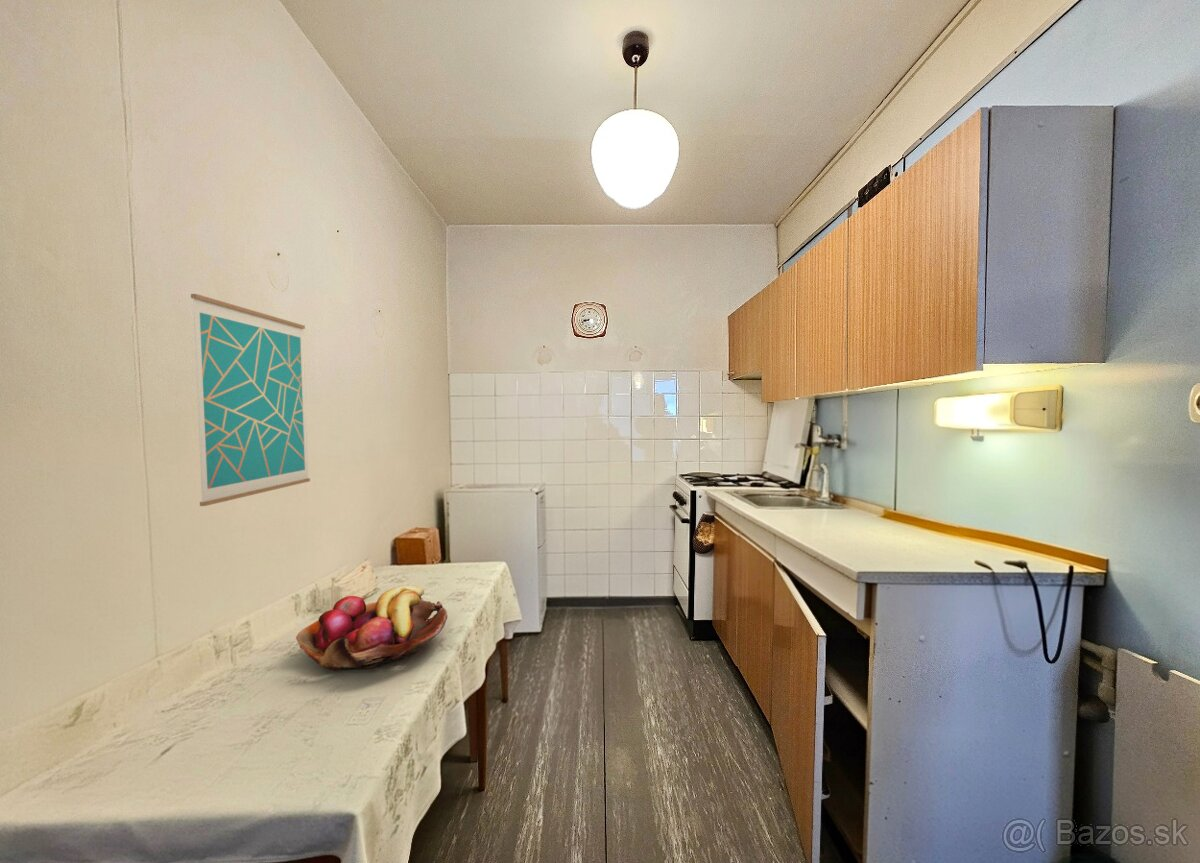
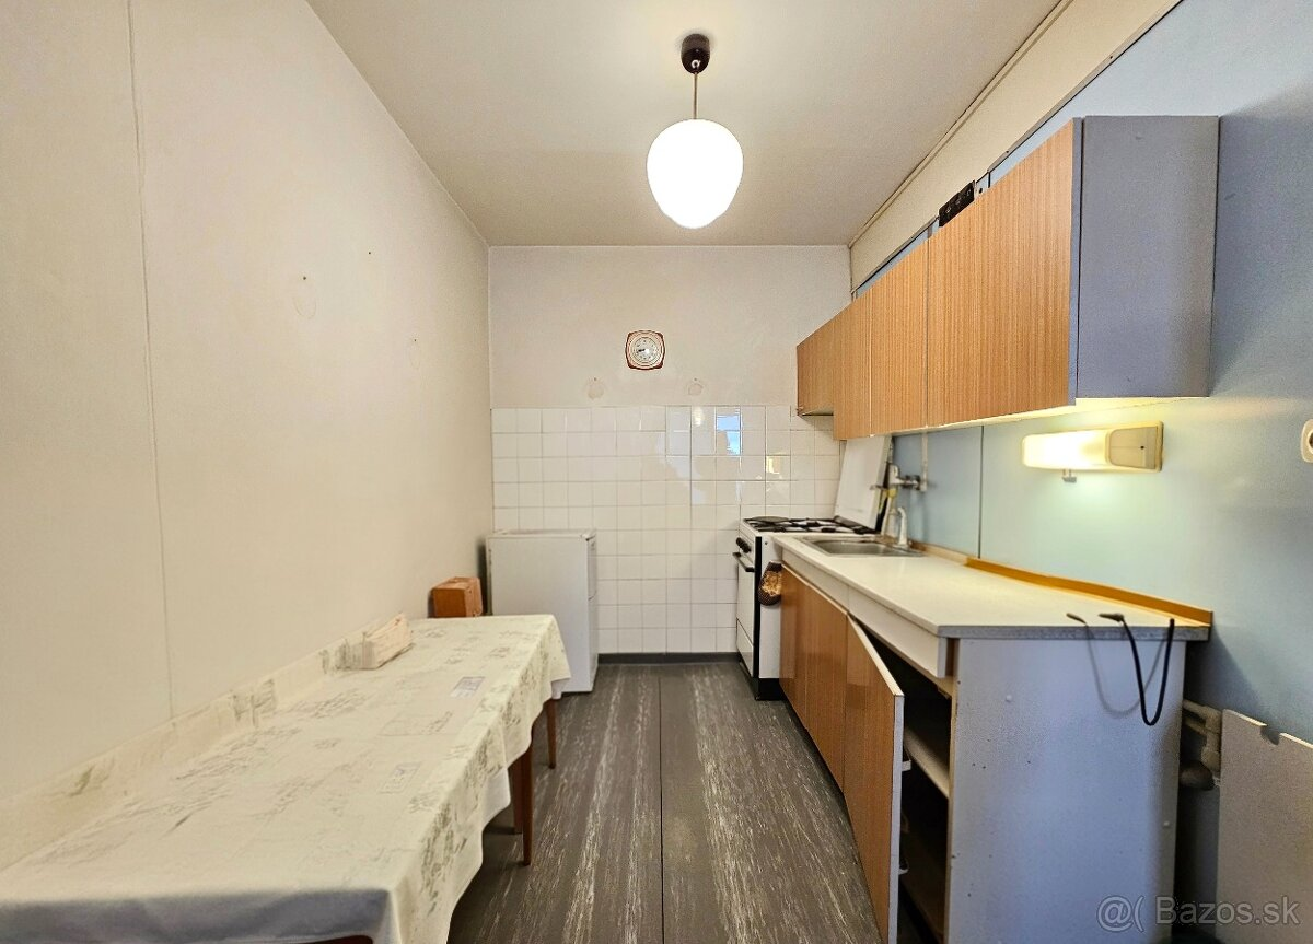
- wall art (260, 402)
- fruit basket (378, 622)
